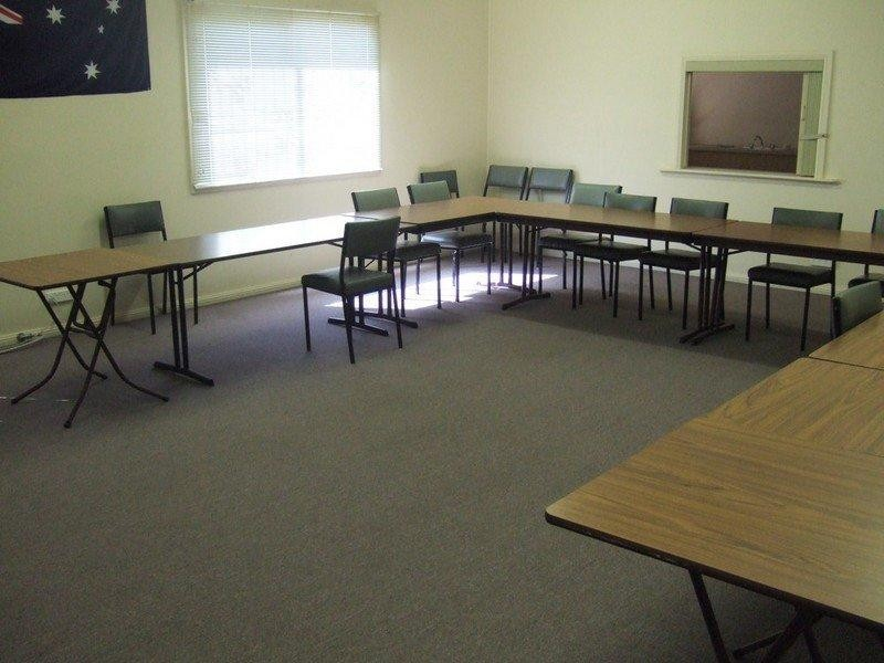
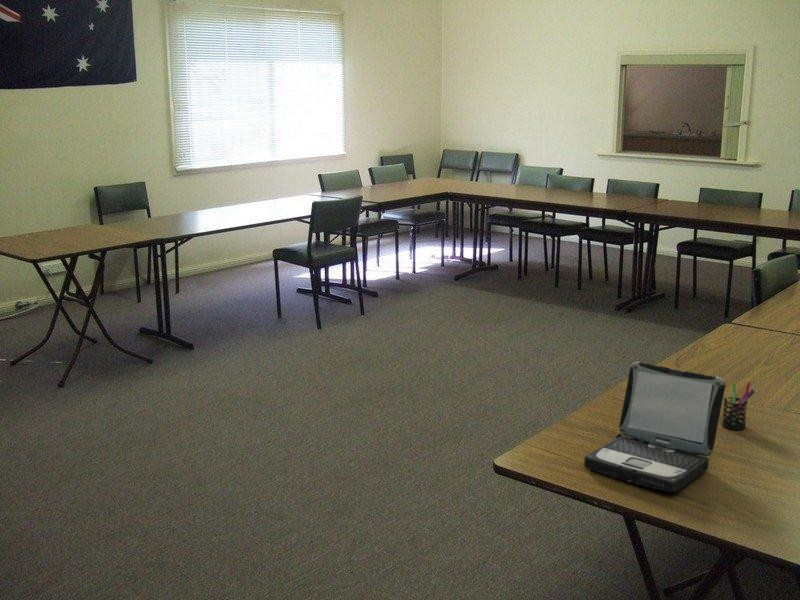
+ laptop (653, 422)
+ pen holder (736, 403)
